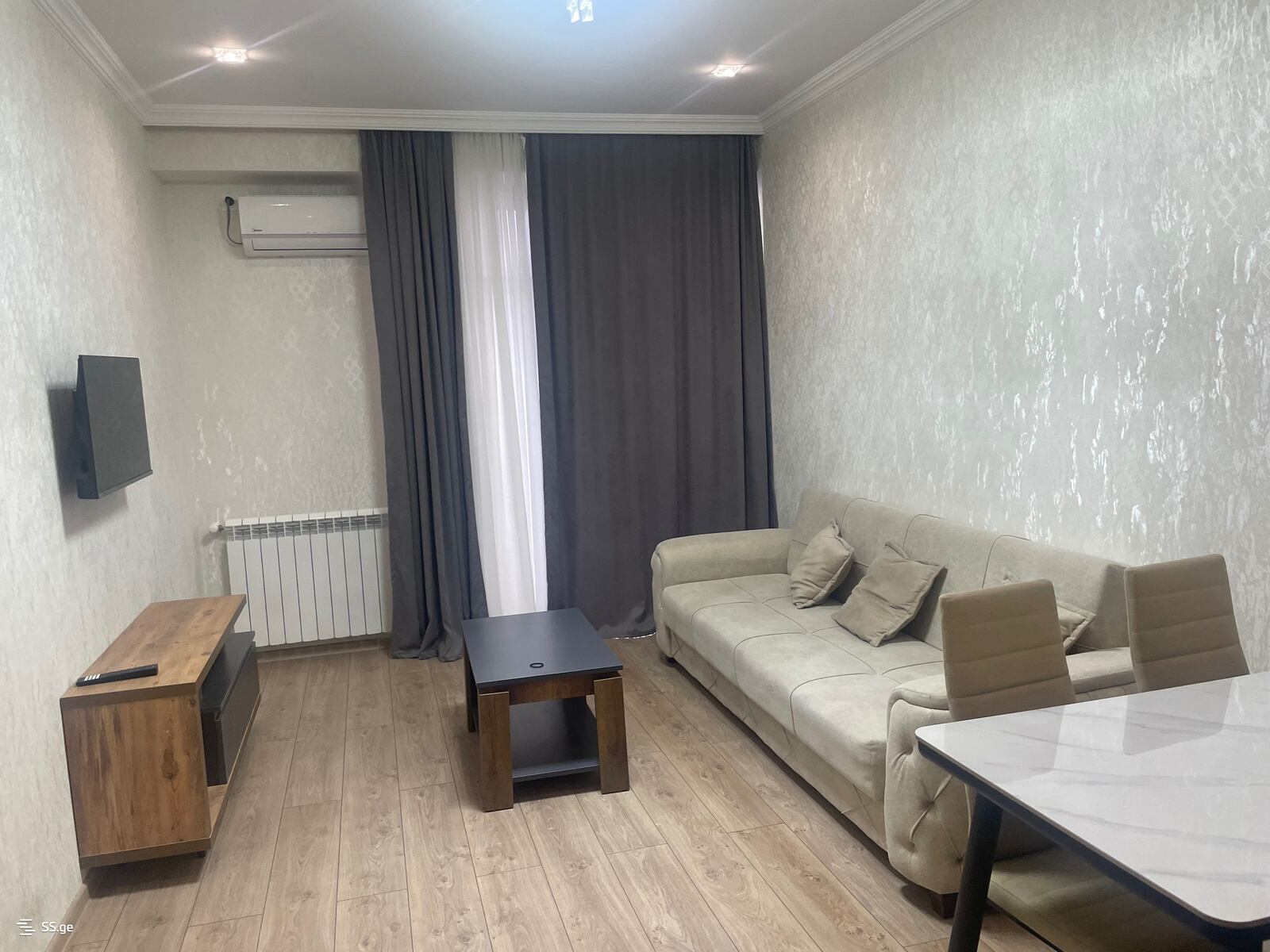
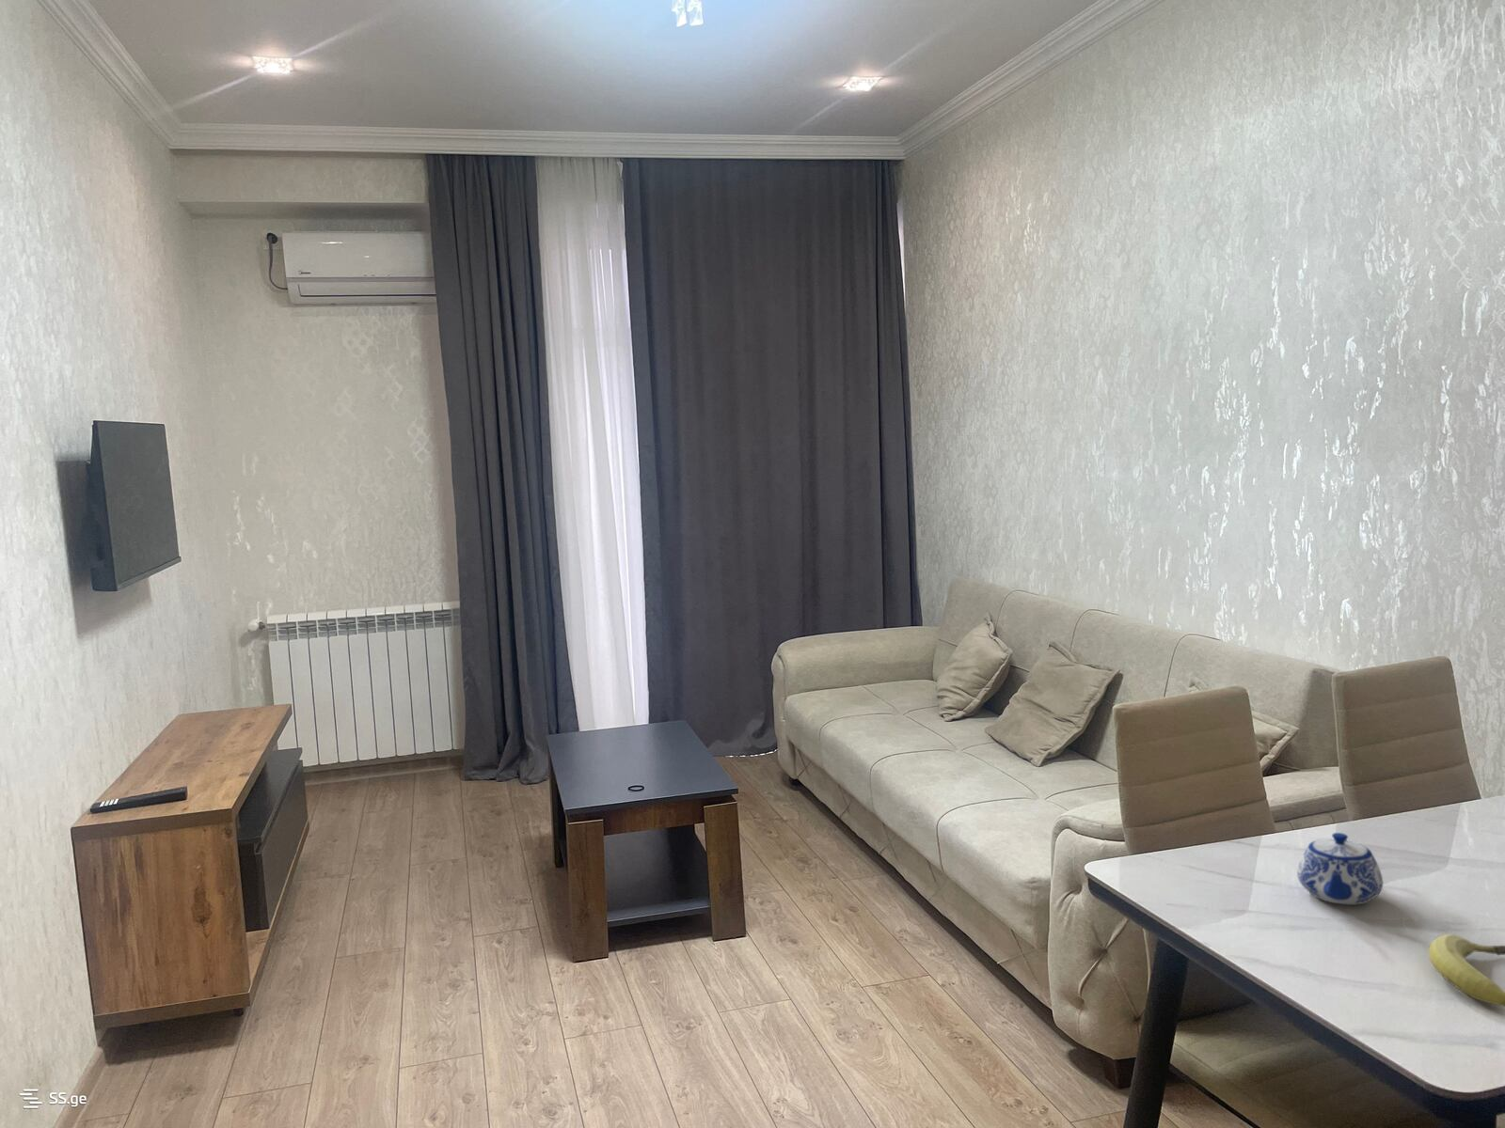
+ teapot (1339, 866)
+ fruit (1468, 962)
